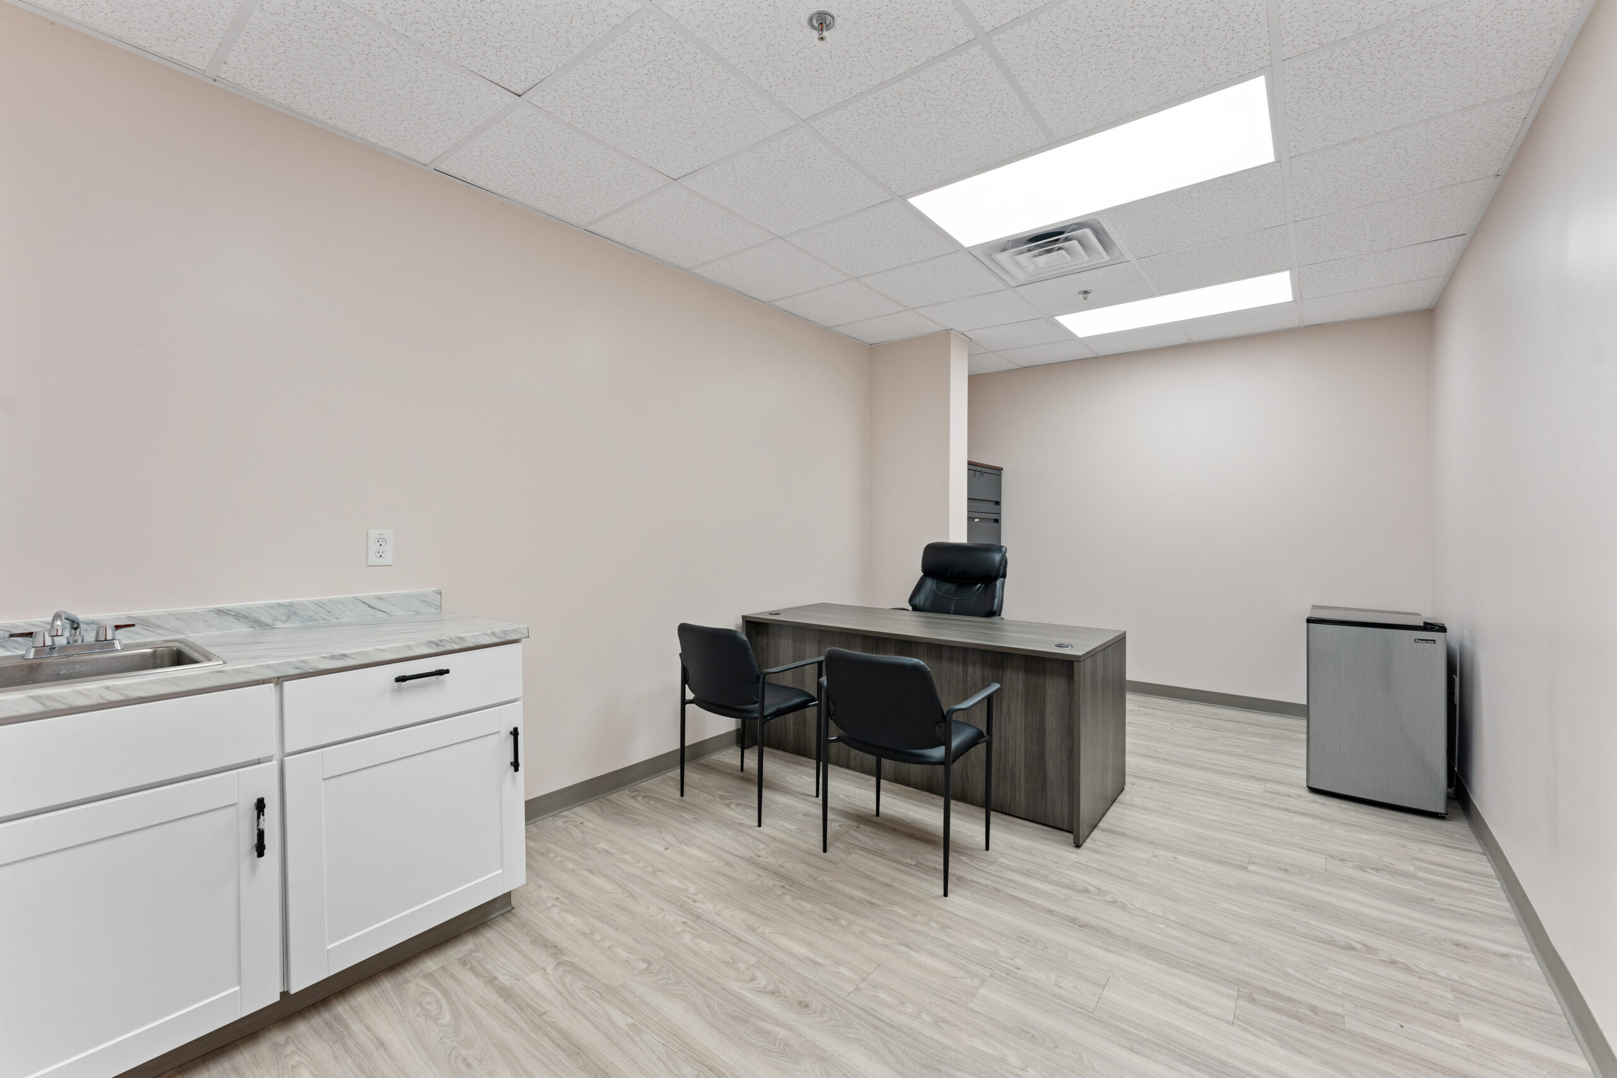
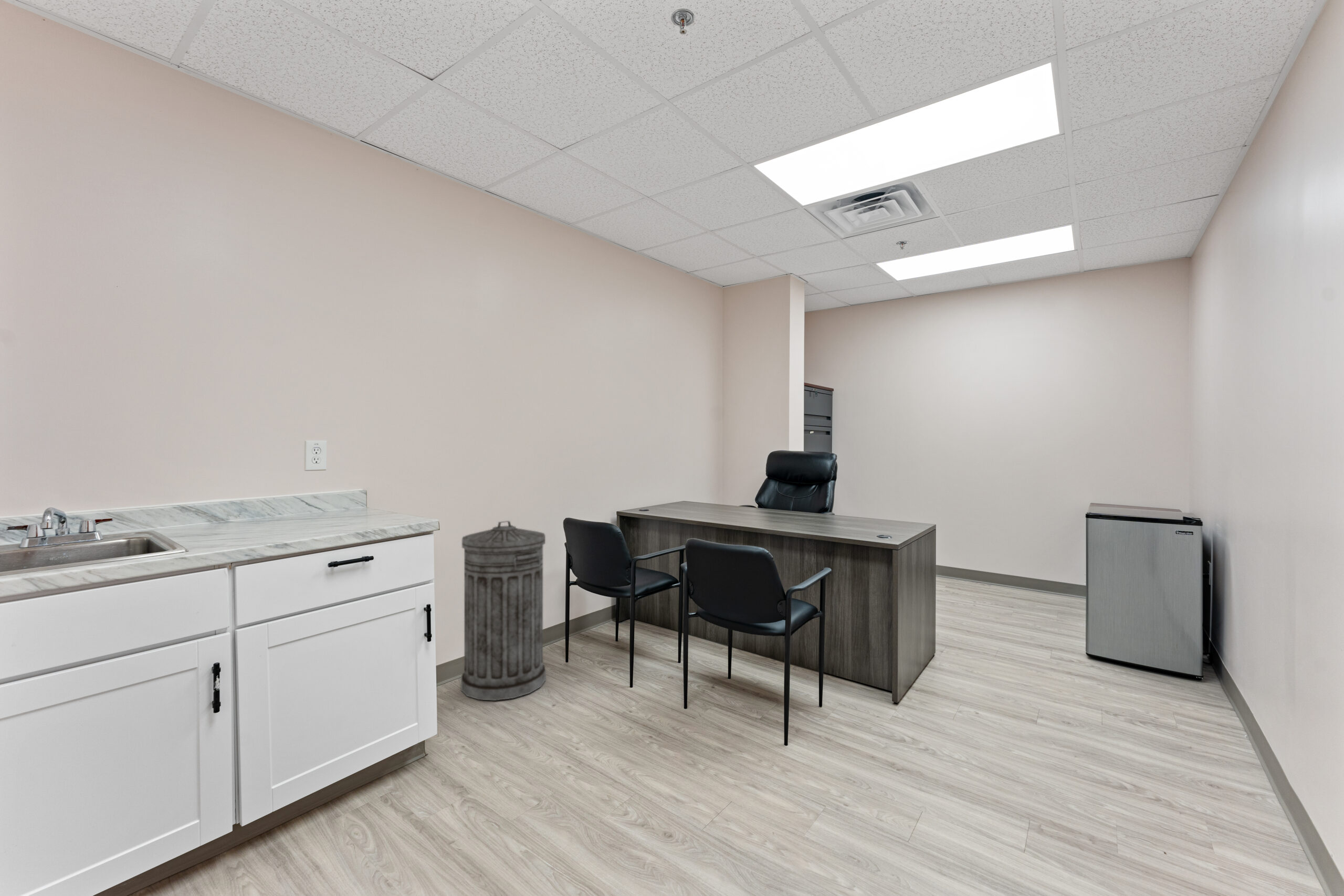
+ trash can (504, 602)
